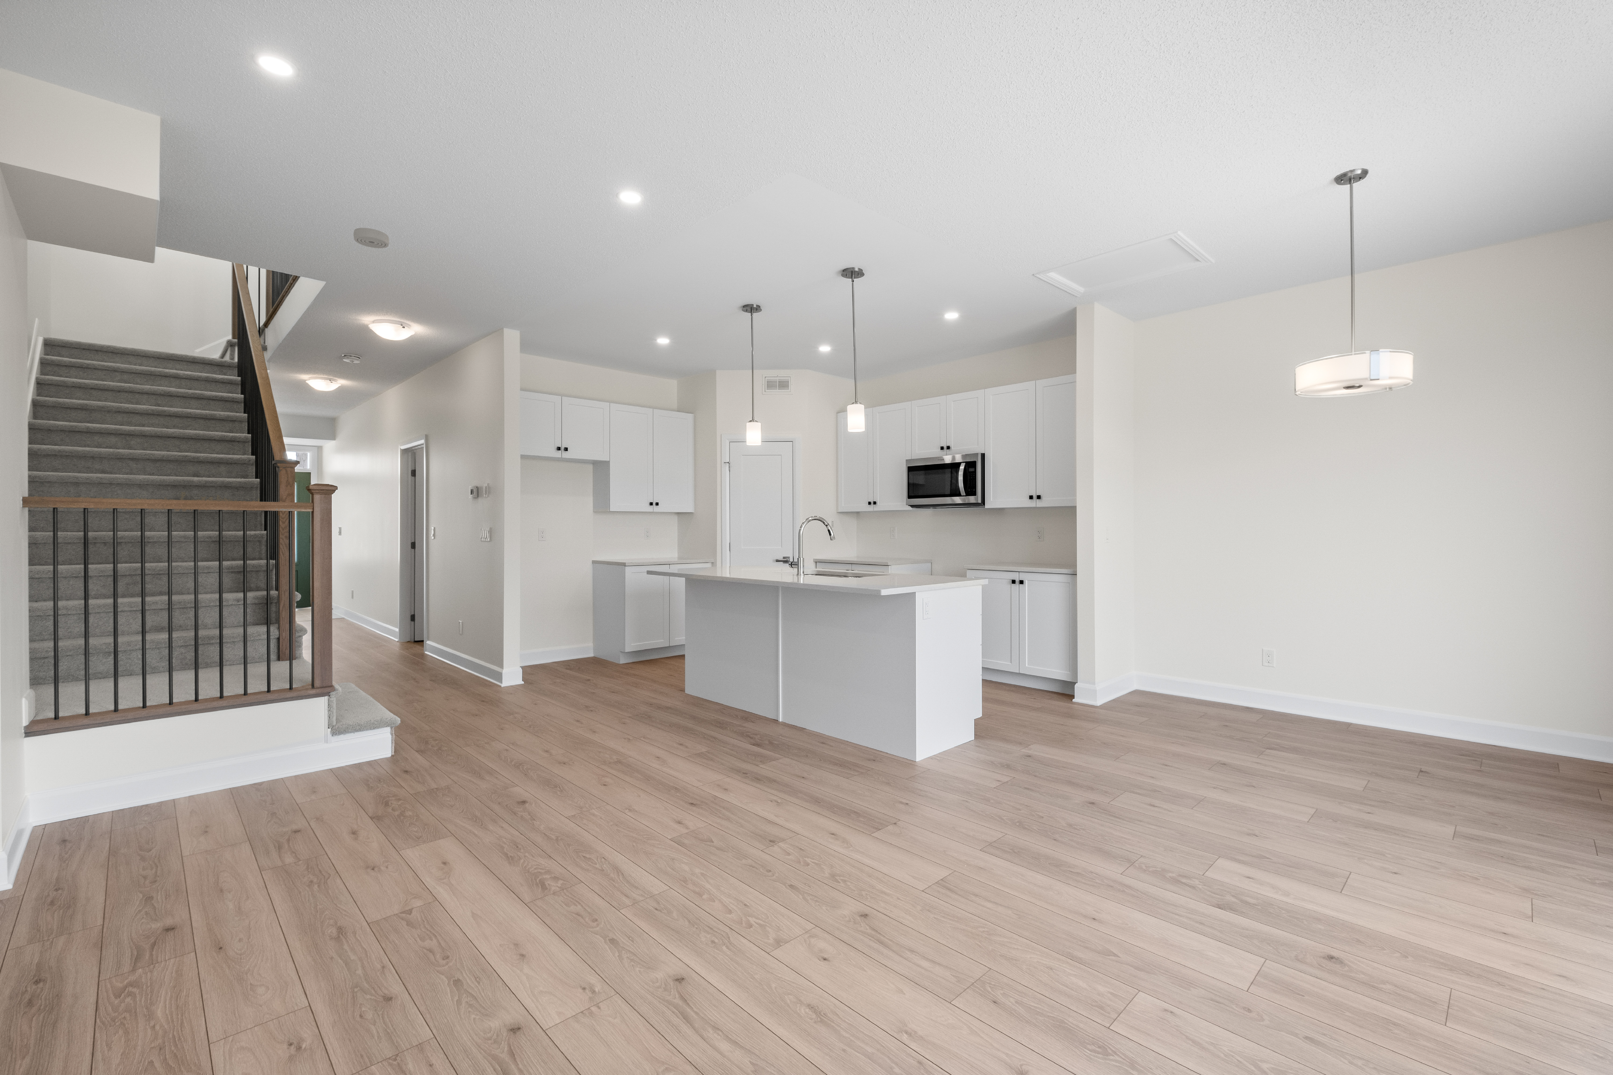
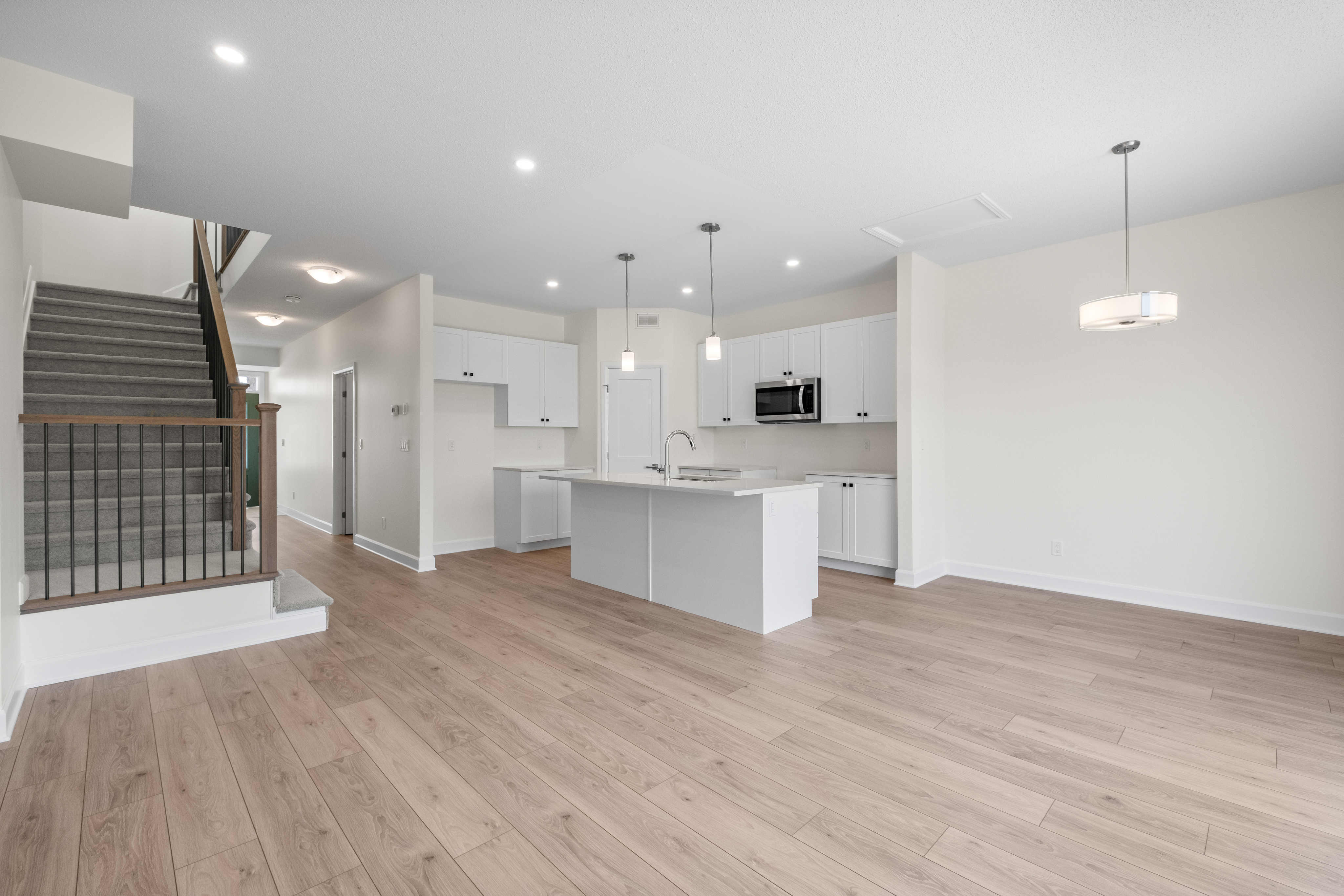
- smoke detector (371, 238)
